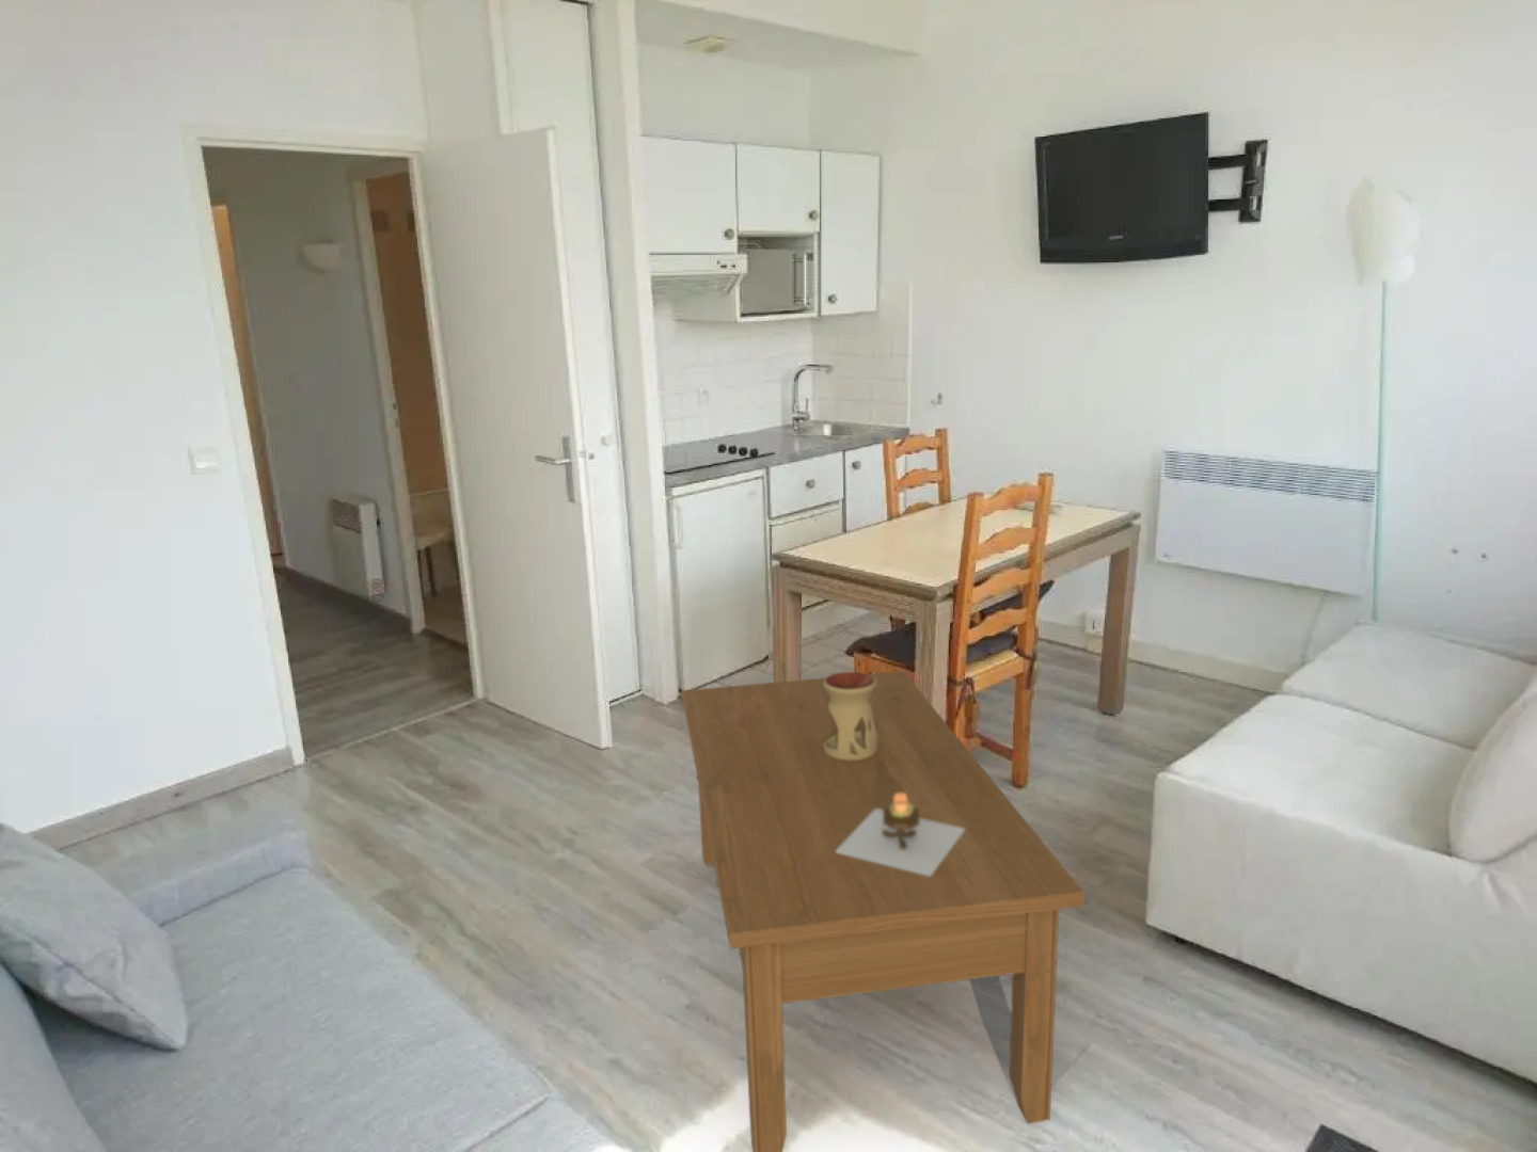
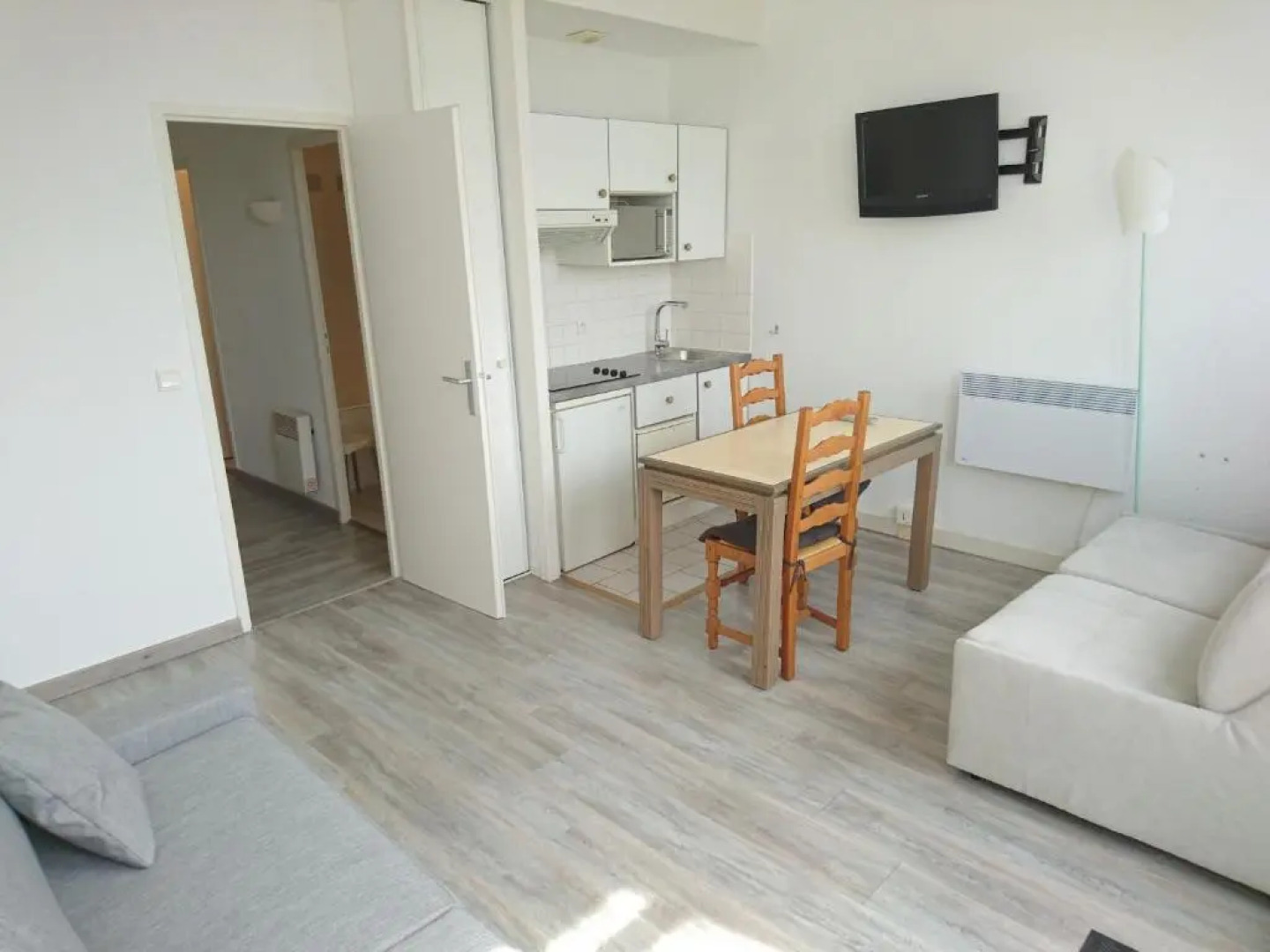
- coffee table (840, 869)
- oil burner (850, 714)
- candle (900, 816)
